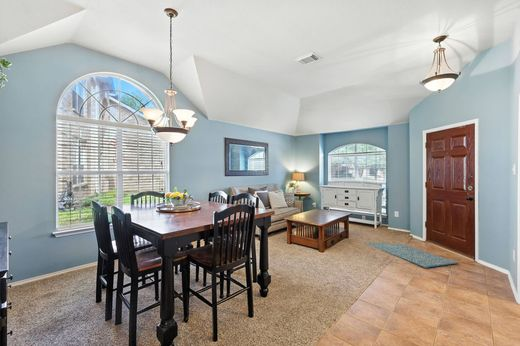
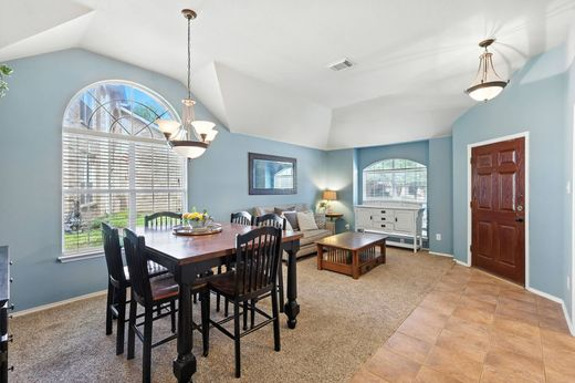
- rug (404, 251)
